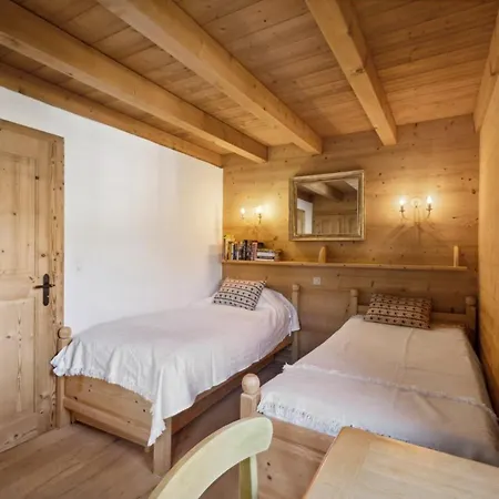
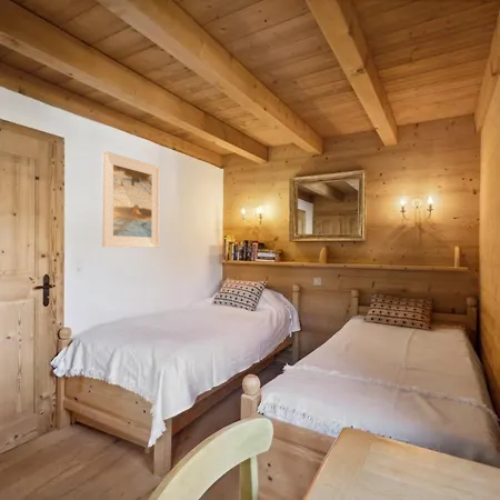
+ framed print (132, 203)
